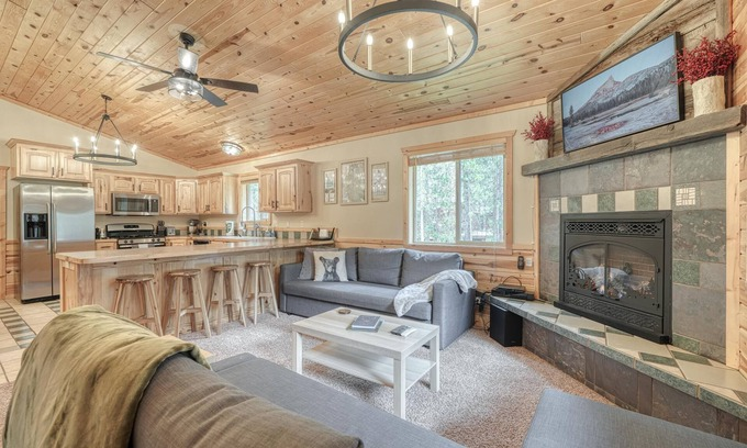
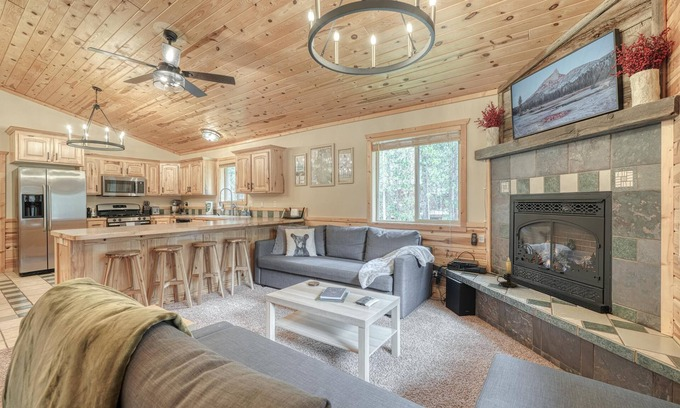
+ candle holder (506, 271)
